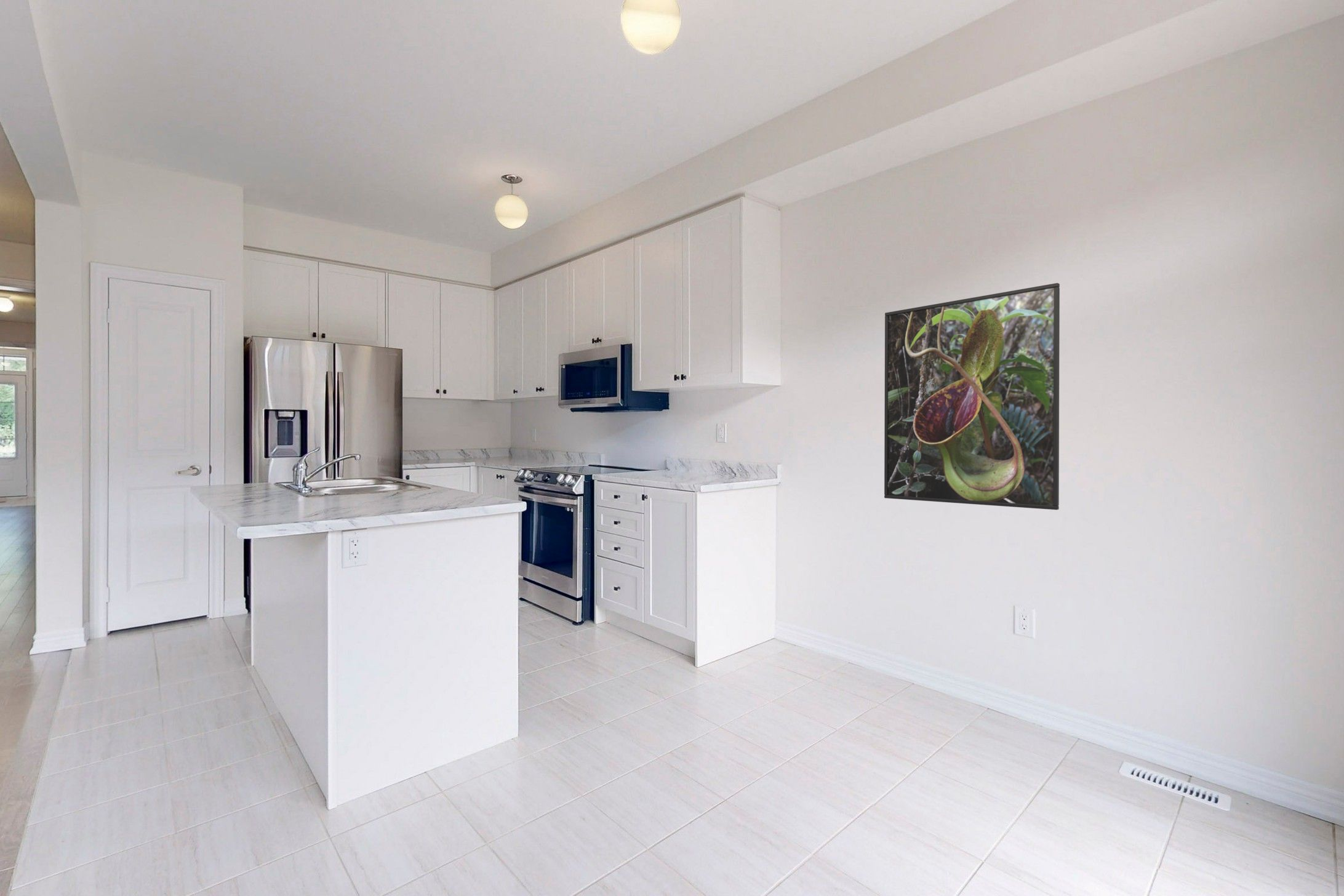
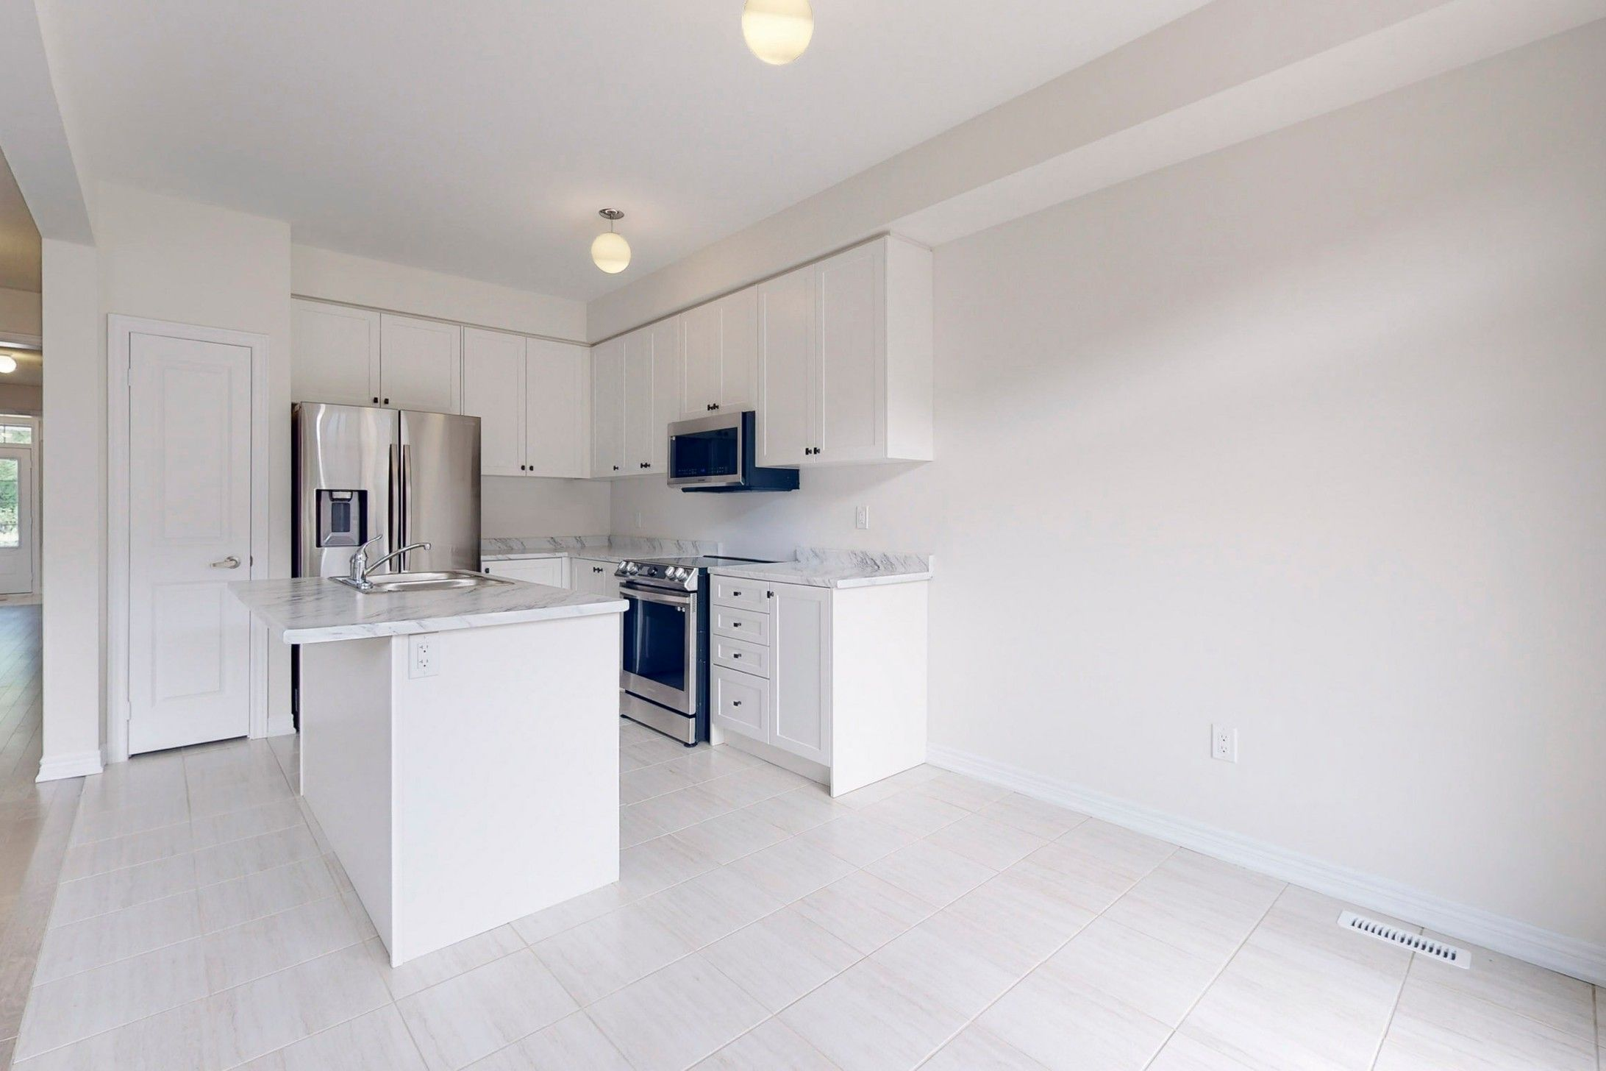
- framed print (963, 401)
